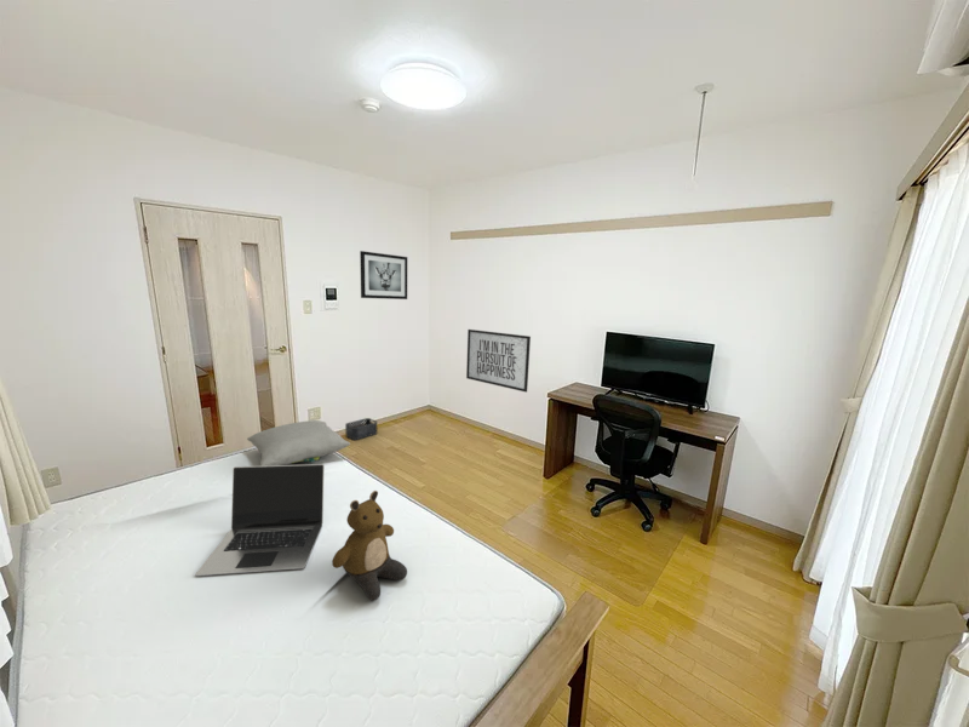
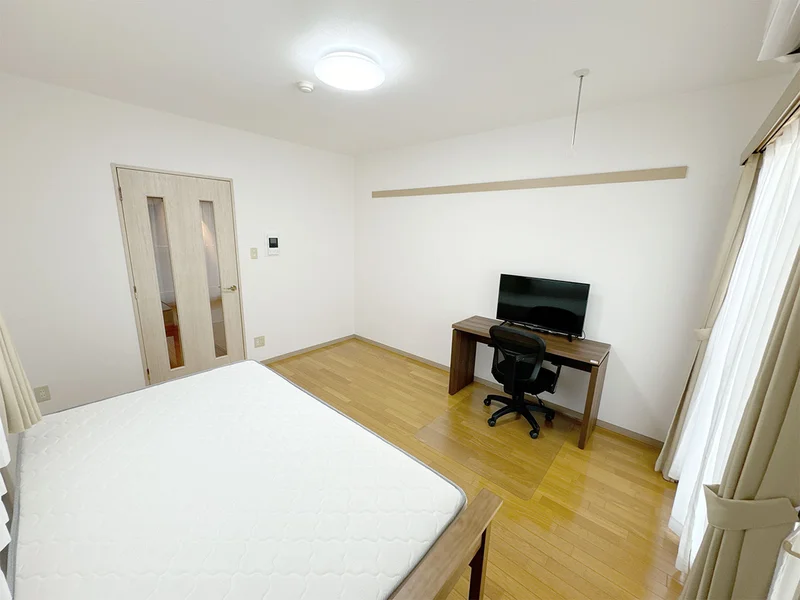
- mirror (495, 359)
- pillow (298, 441)
- bear (373, 539)
- storage bin (361, 428)
- laptop (266, 514)
- wall art (384, 276)
